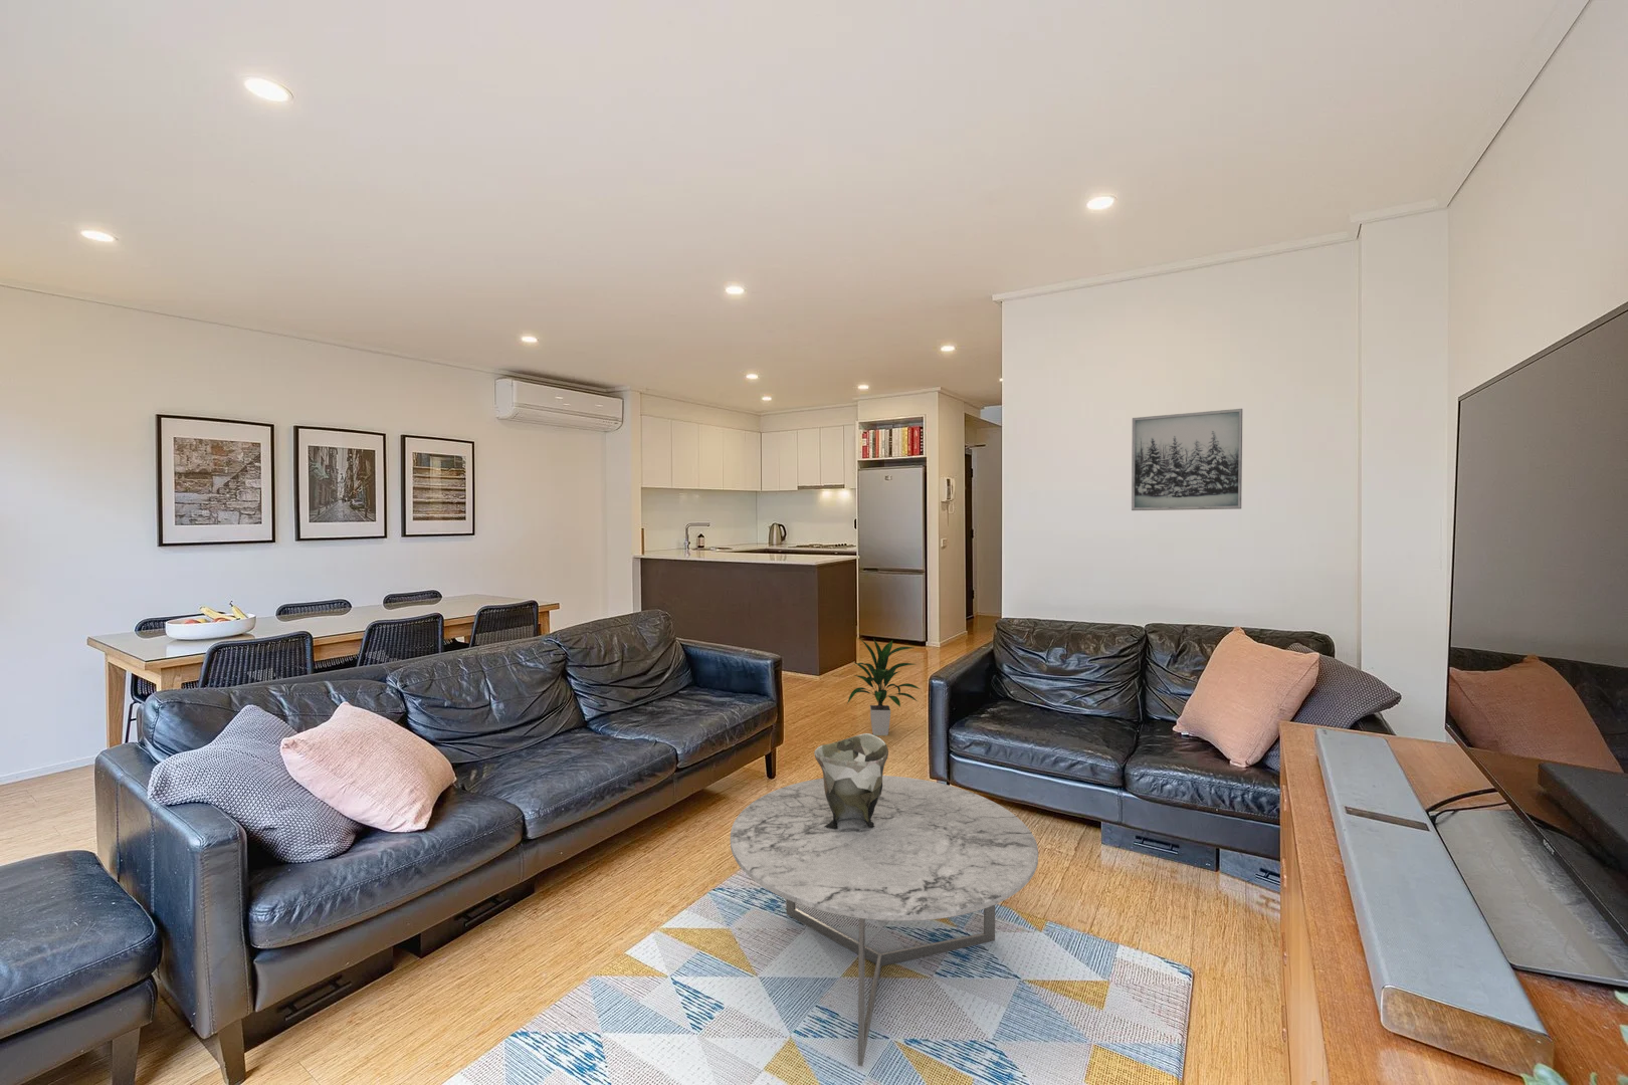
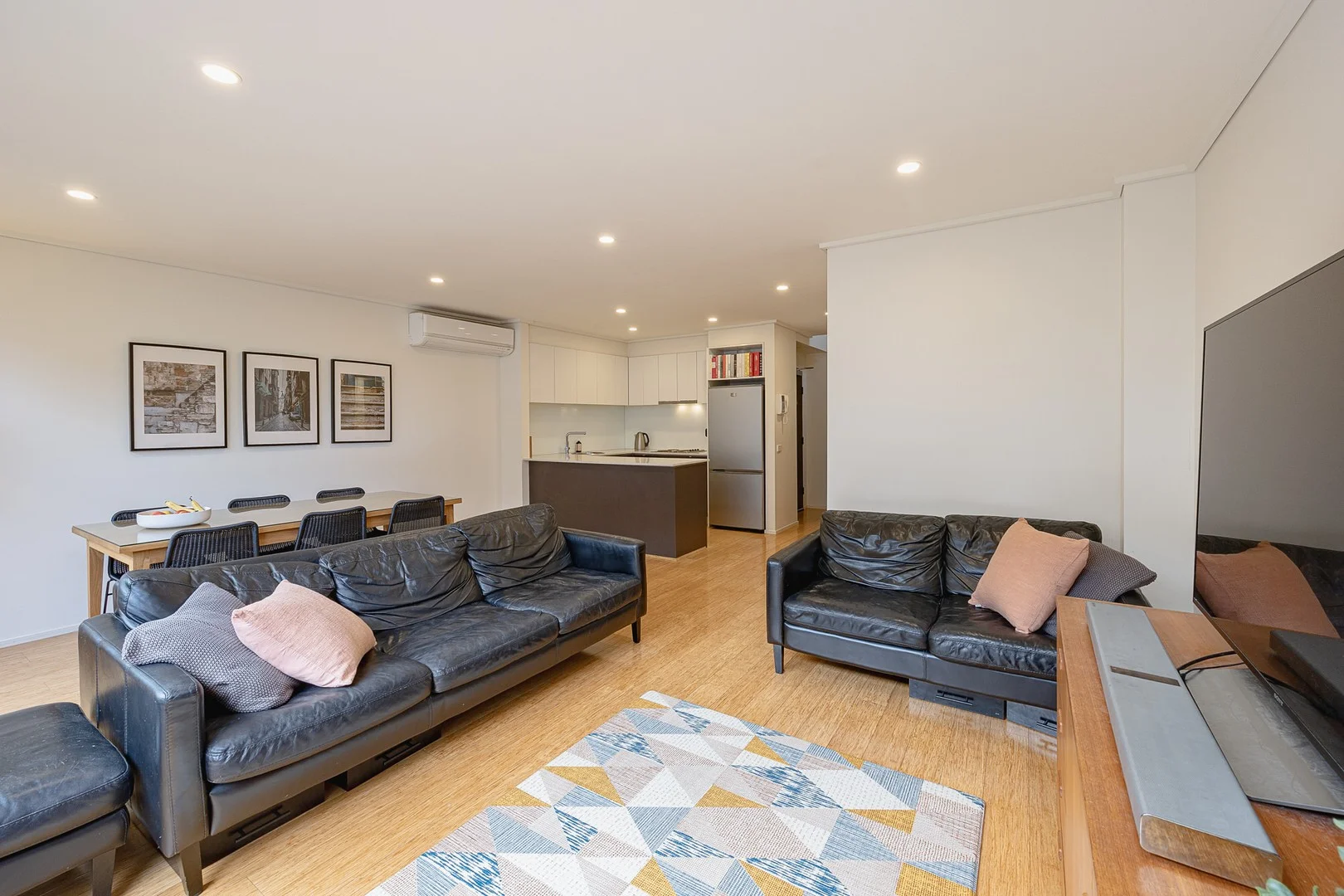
- indoor plant (882, 684)
- coffee table (879, 896)
- wall art (1185, 461)
- vase (850, 783)
